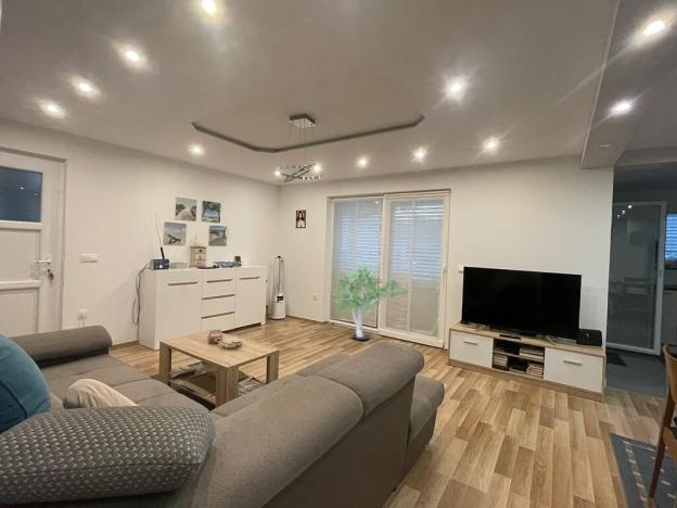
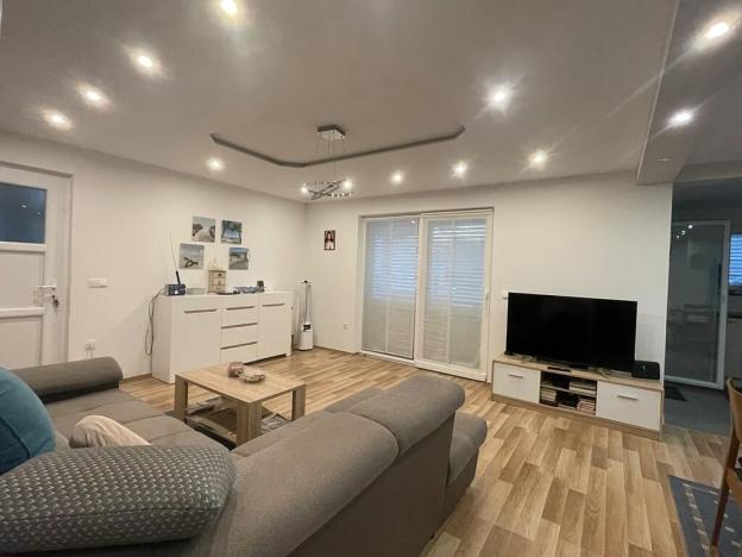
- potted tree (368, 301)
